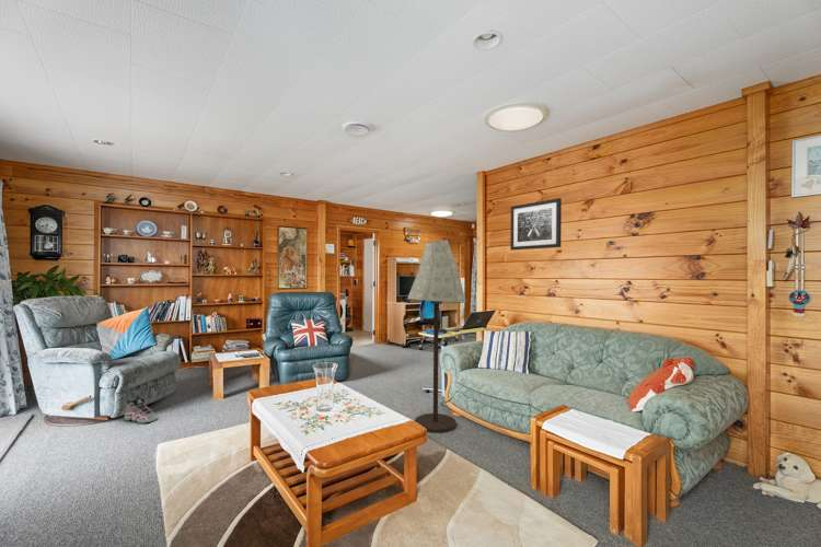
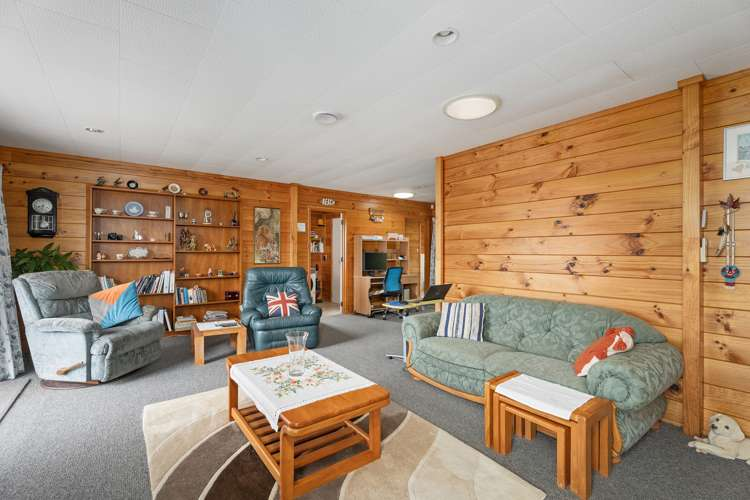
- wall art (534, 225)
- sneaker (140, 407)
- floor lamp (436, 331)
